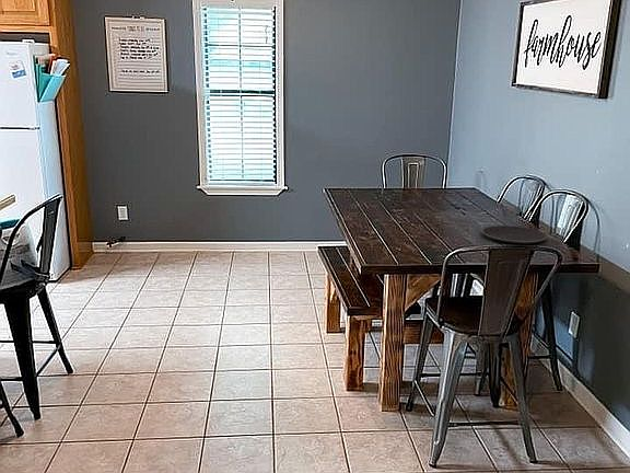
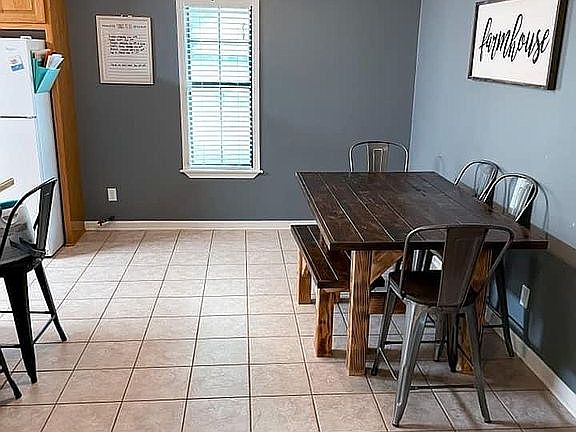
- plate (513, 234)
